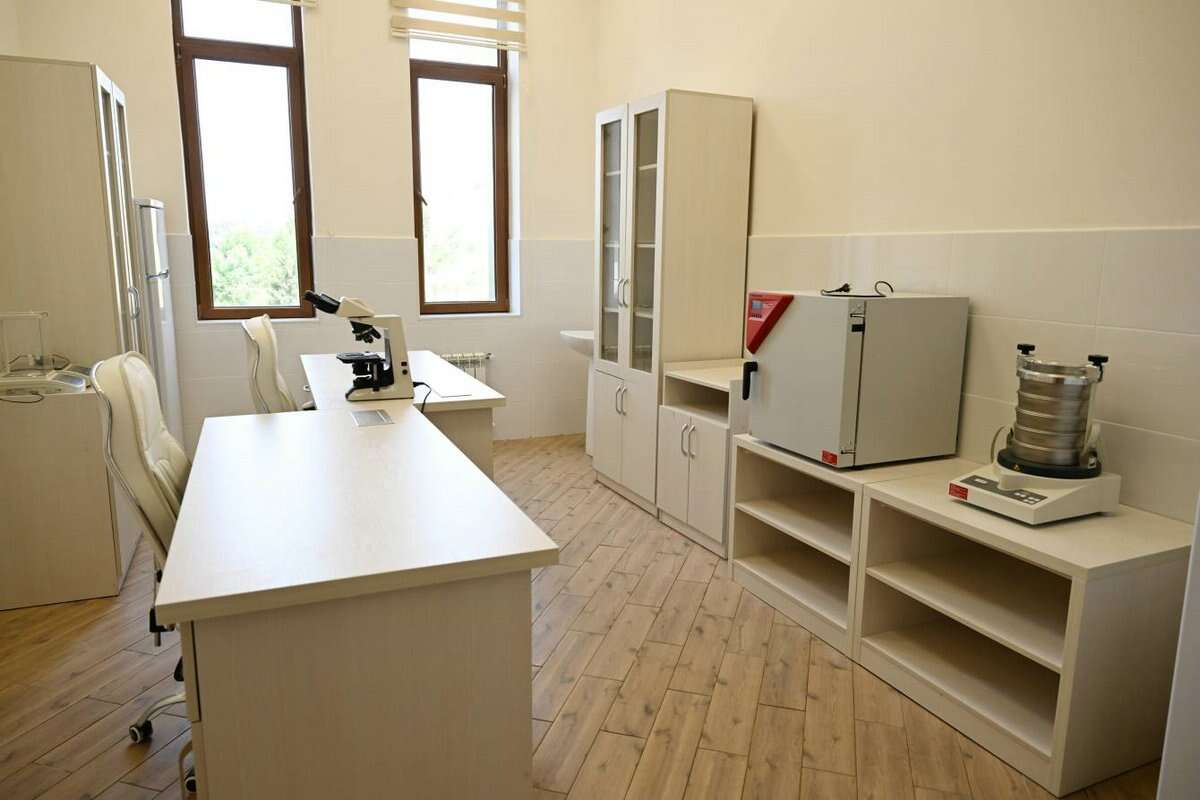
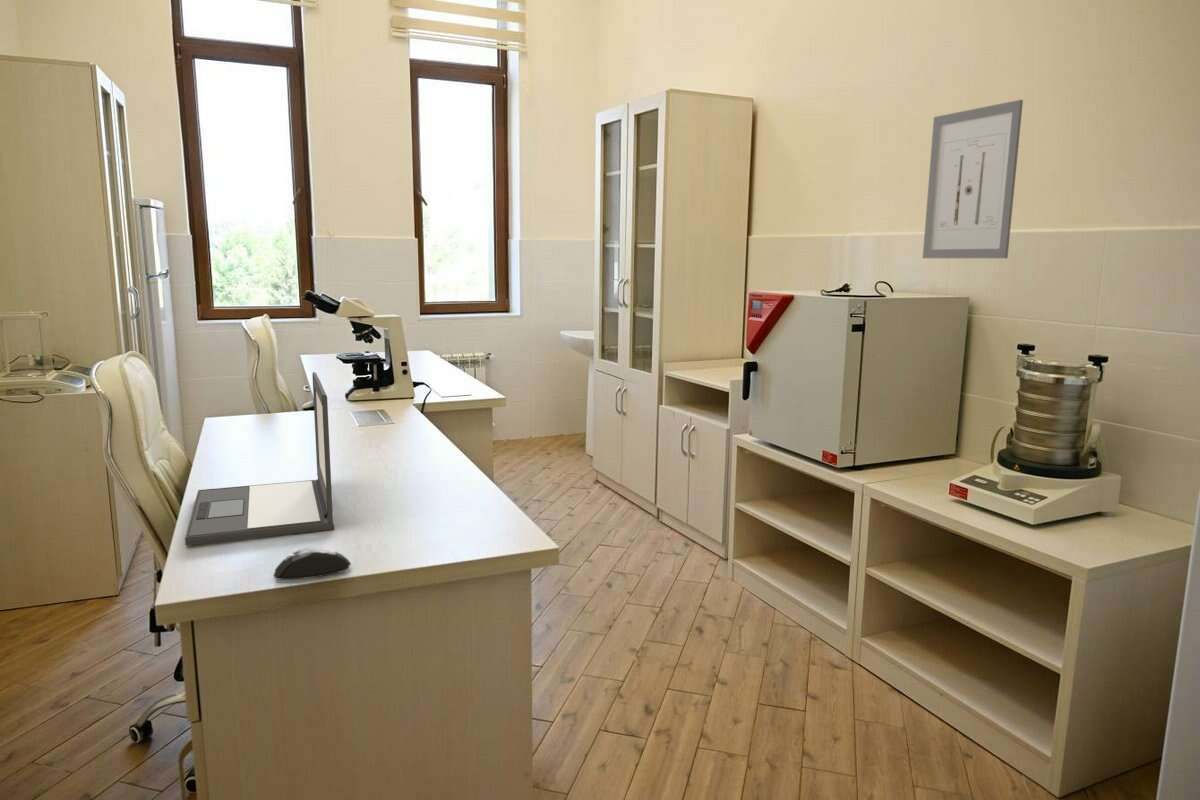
+ wall art (969, 184)
+ laptop (262, 484)
+ mouse (312, 561)
